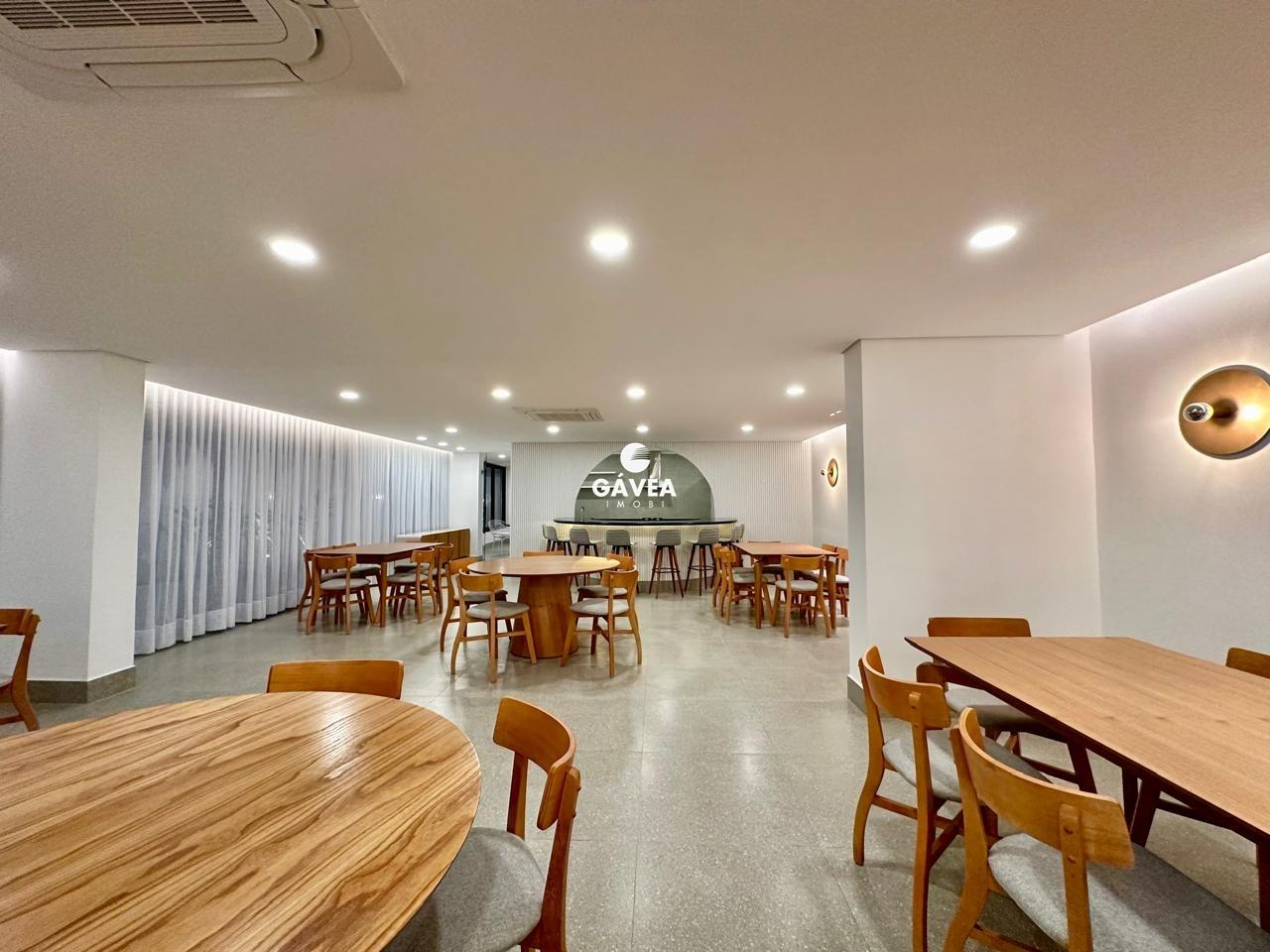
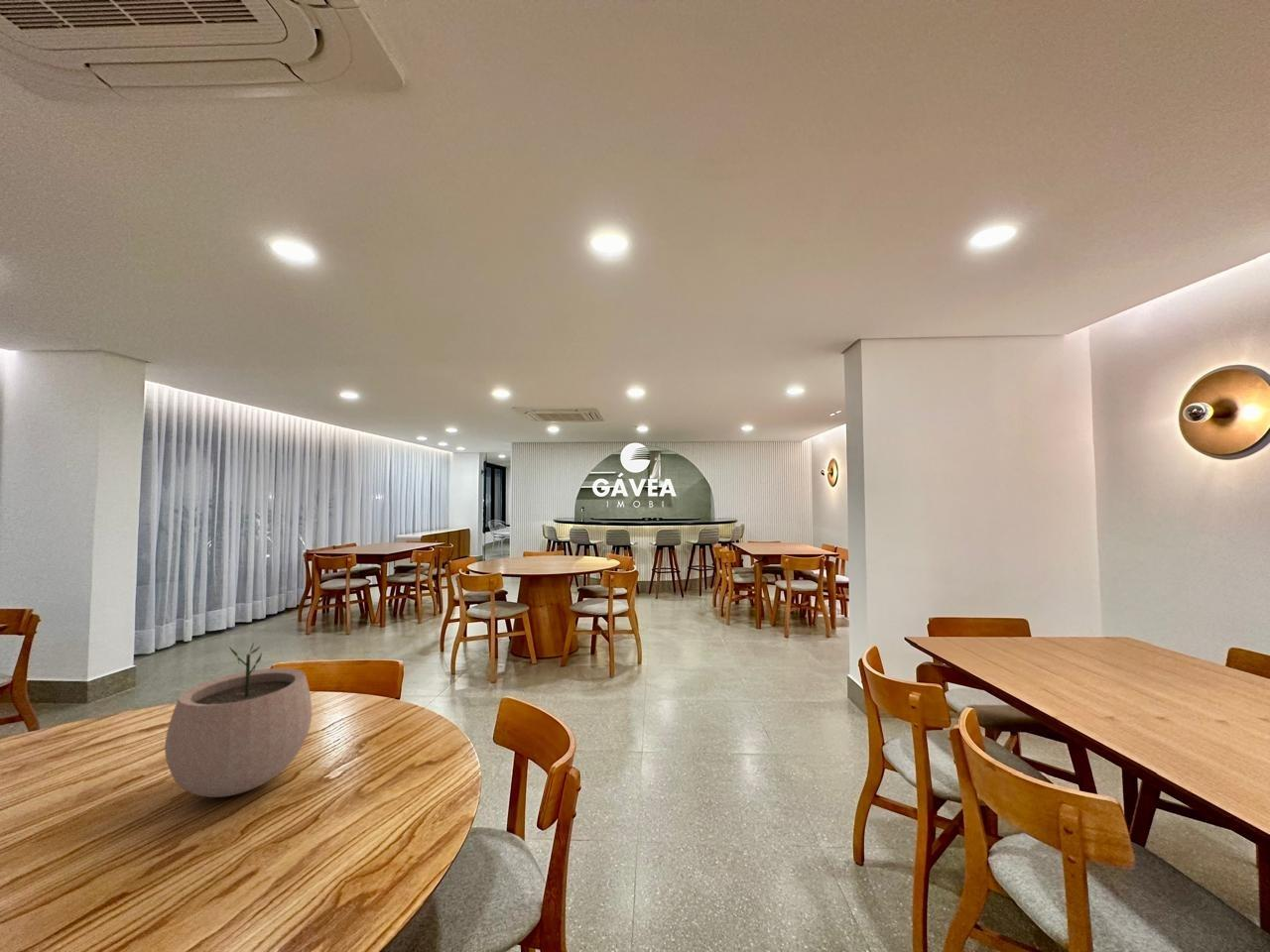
+ plant pot (244, 712)
